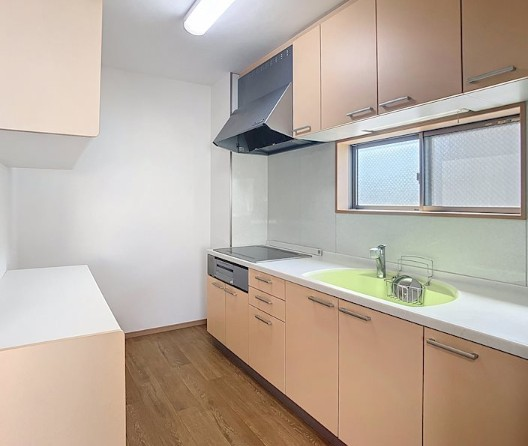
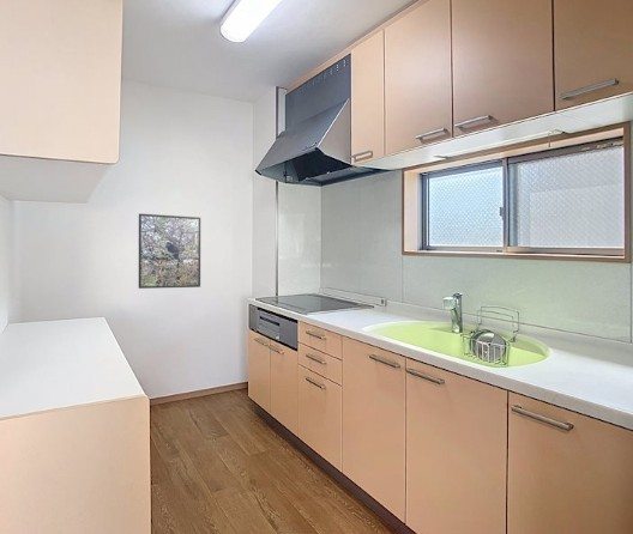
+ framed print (170, 251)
